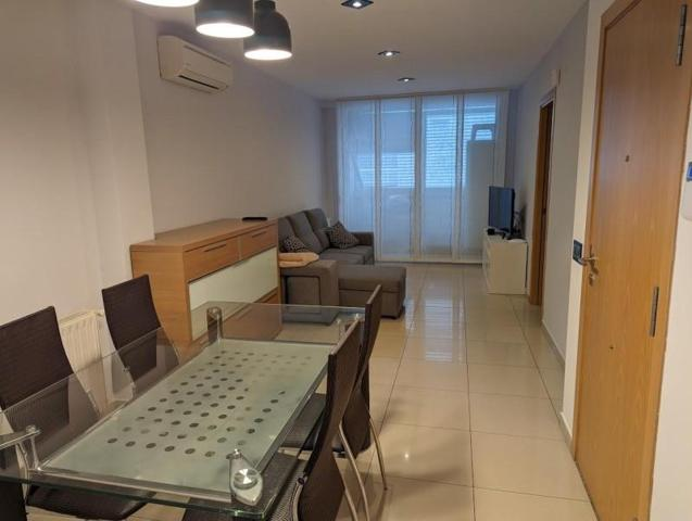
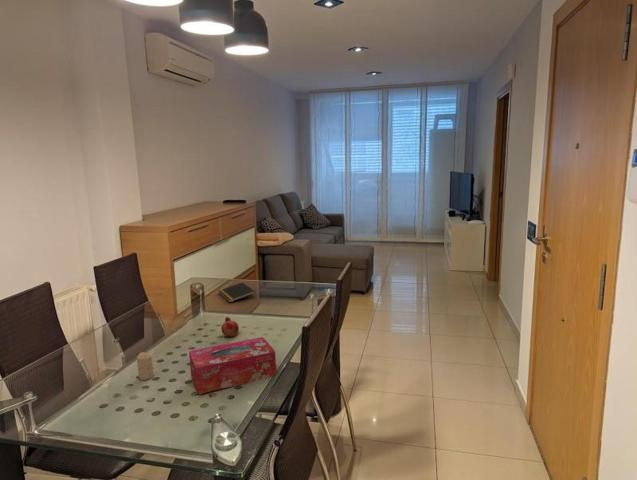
+ candle (145, 364)
+ notepad (236, 291)
+ fruit (229, 327)
+ tissue box (232, 363)
